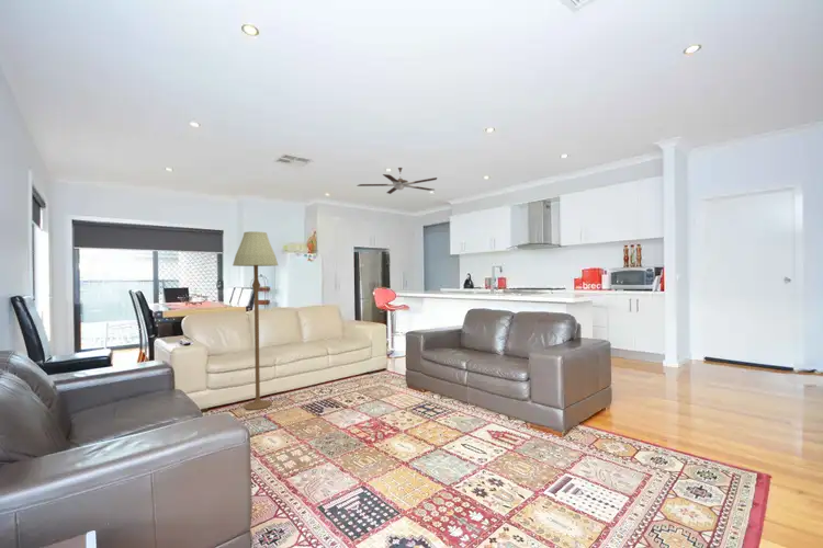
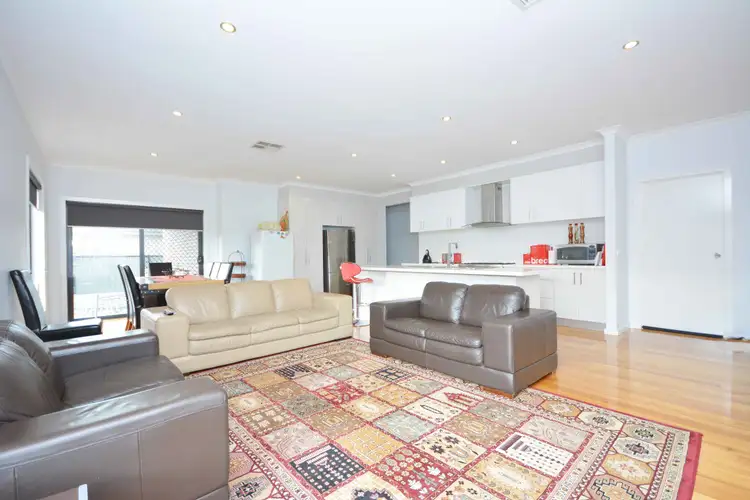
- floor lamp (256, 319)
- ceiling fan (396, 180)
